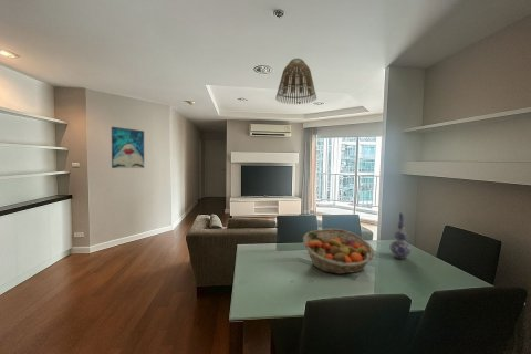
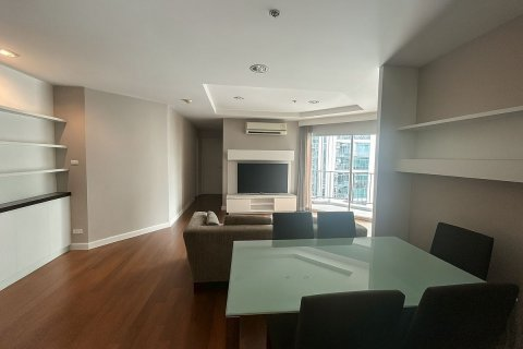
- fruit basket (336, 249)
- lamp shade (295, 80)
- wall art (128, 148)
- vase (400, 235)
